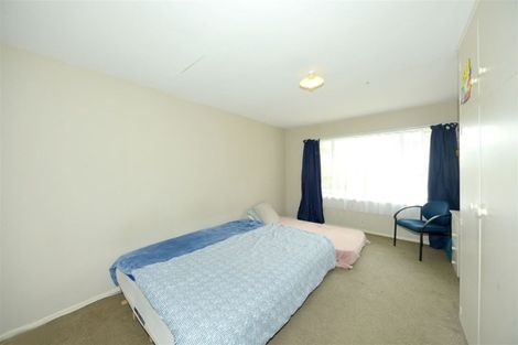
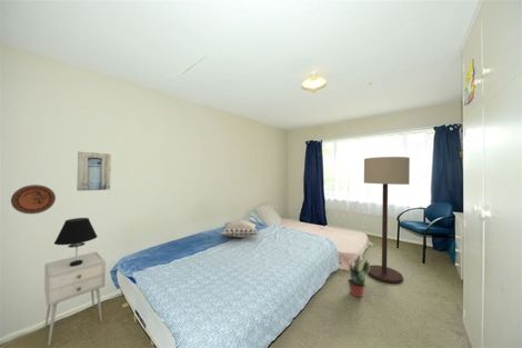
+ wall art (94, 171)
+ decorative pillow (240, 228)
+ table lamp (77, 241)
+ decorative plate (34, 199)
+ floor lamp (384, 216)
+ nightstand (74, 292)
+ potted plant (353, 272)
